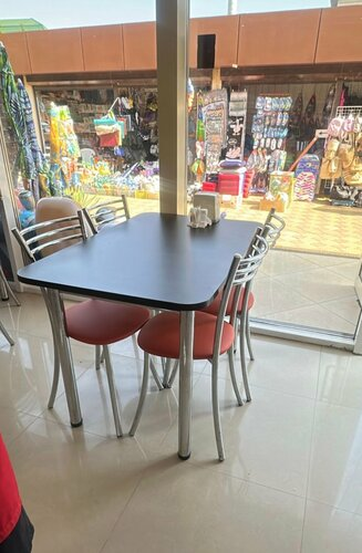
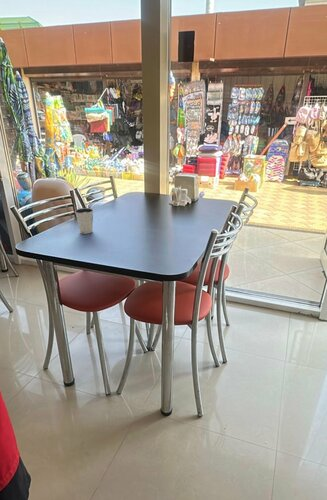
+ dixie cup (85, 221)
